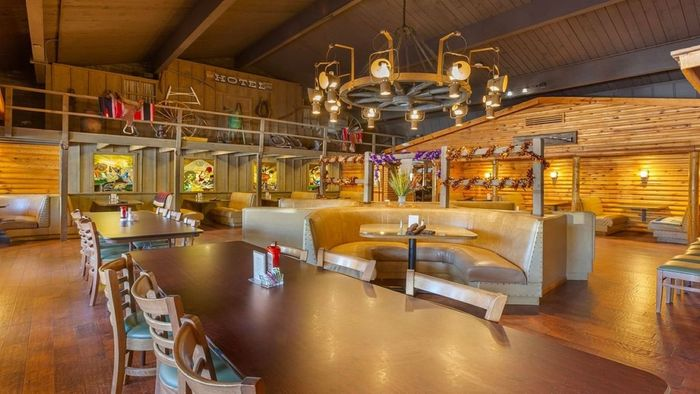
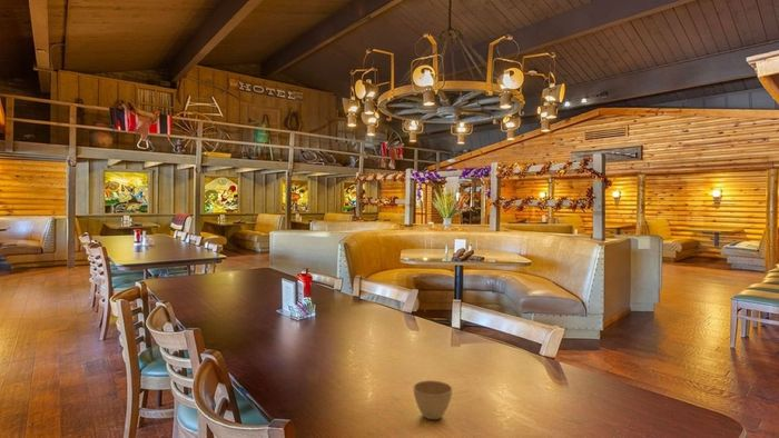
+ flower pot (432, 400)
